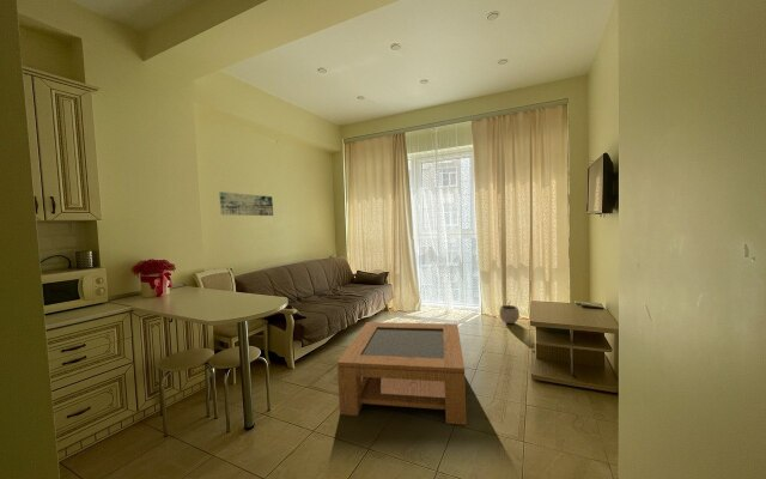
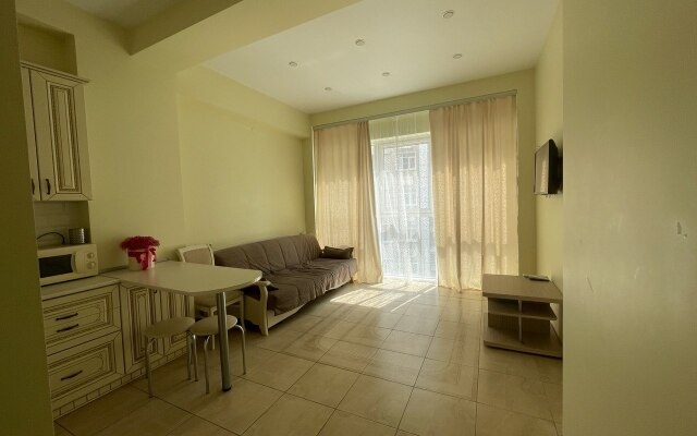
- coffee table (406, 363)
- wall art (248, 205)
- plant pot (509, 311)
